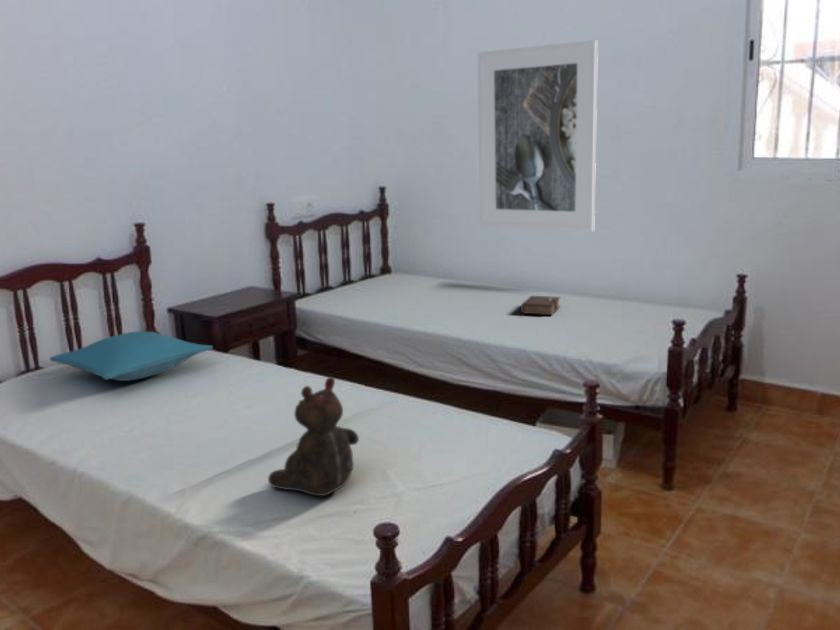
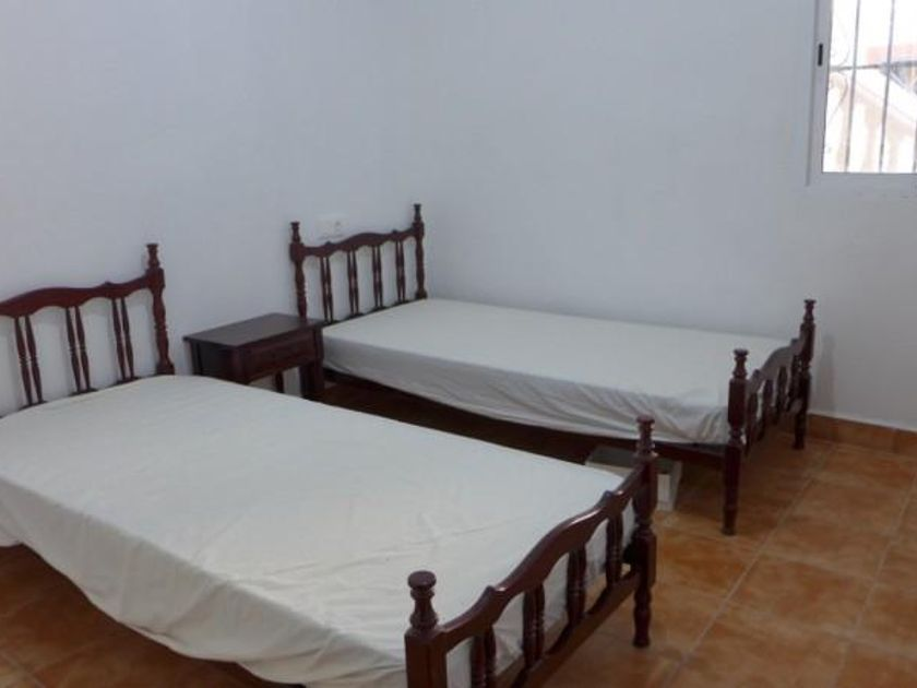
- teddy bear (309, 433)
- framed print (534, 140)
- book (539, 306)
- pillow (132, 355)
